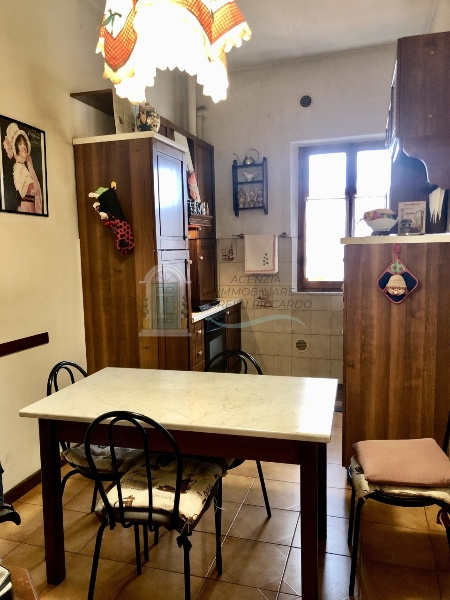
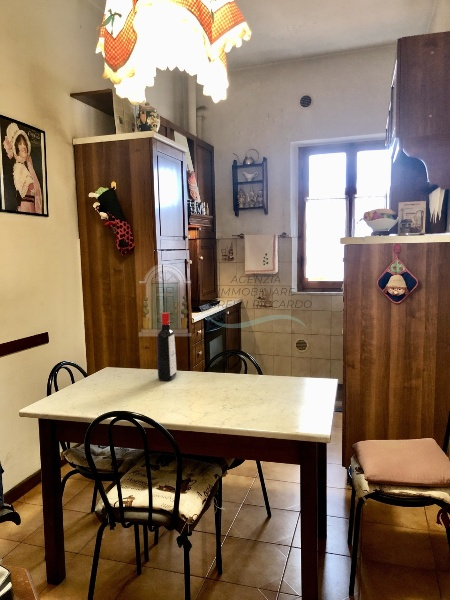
+ liquor bottle (166, 345)
